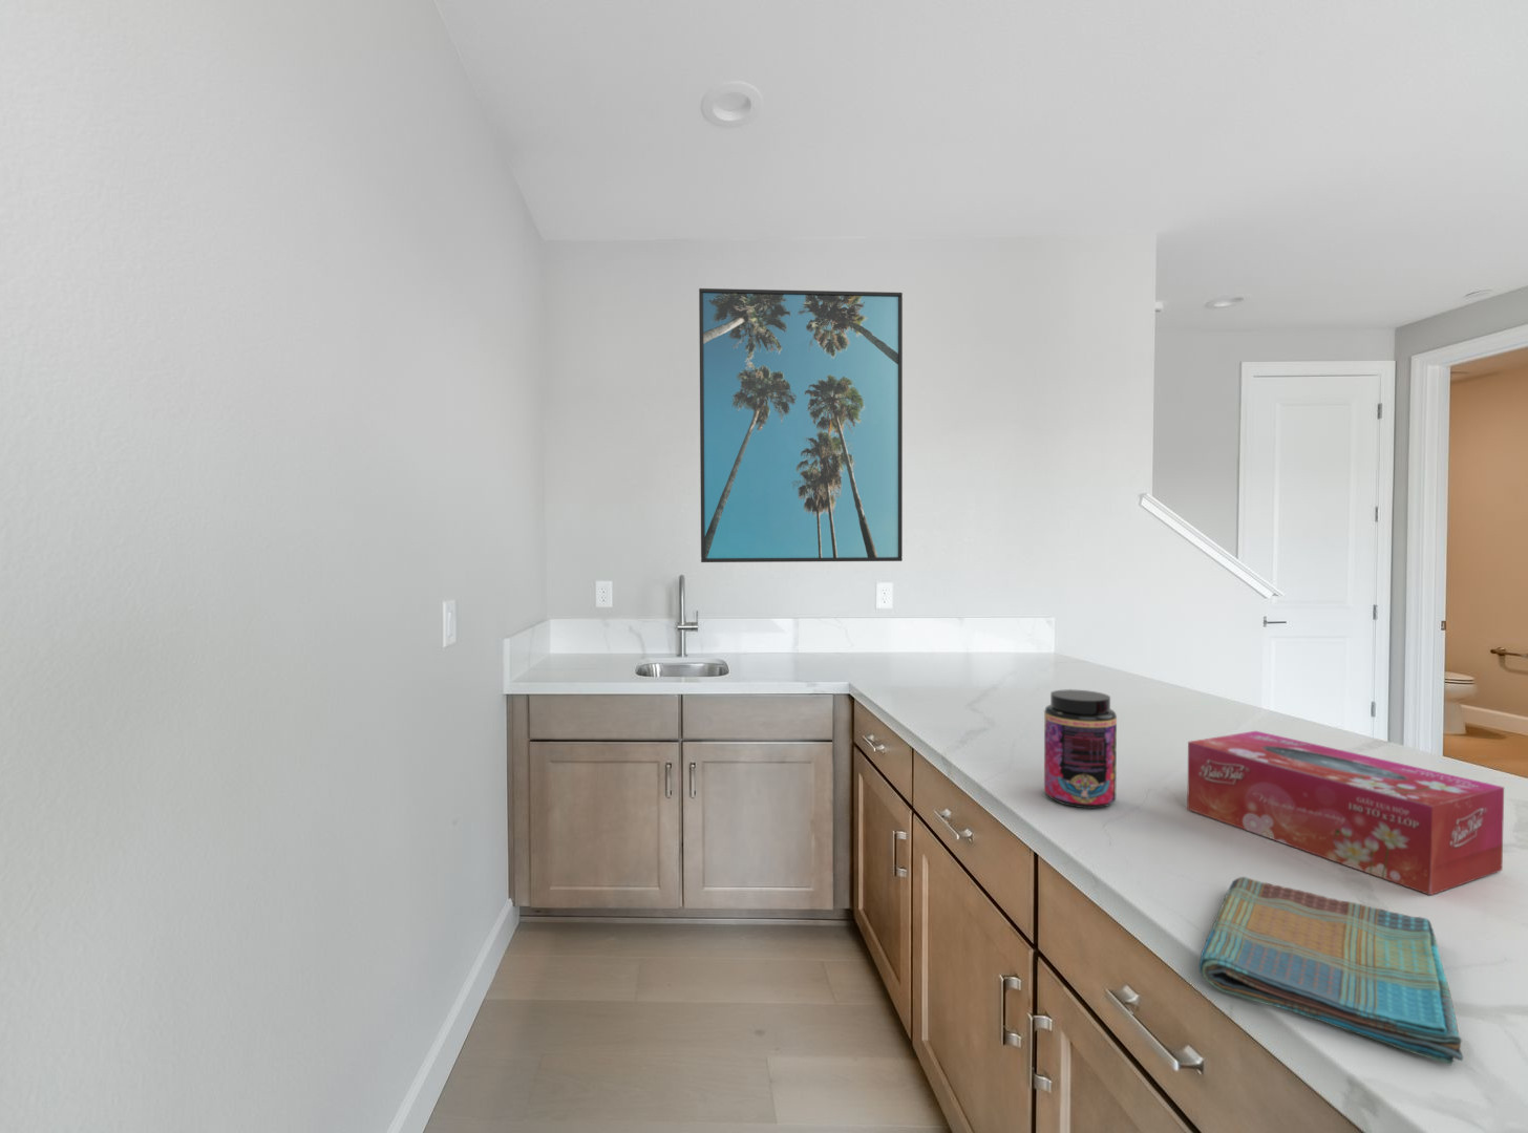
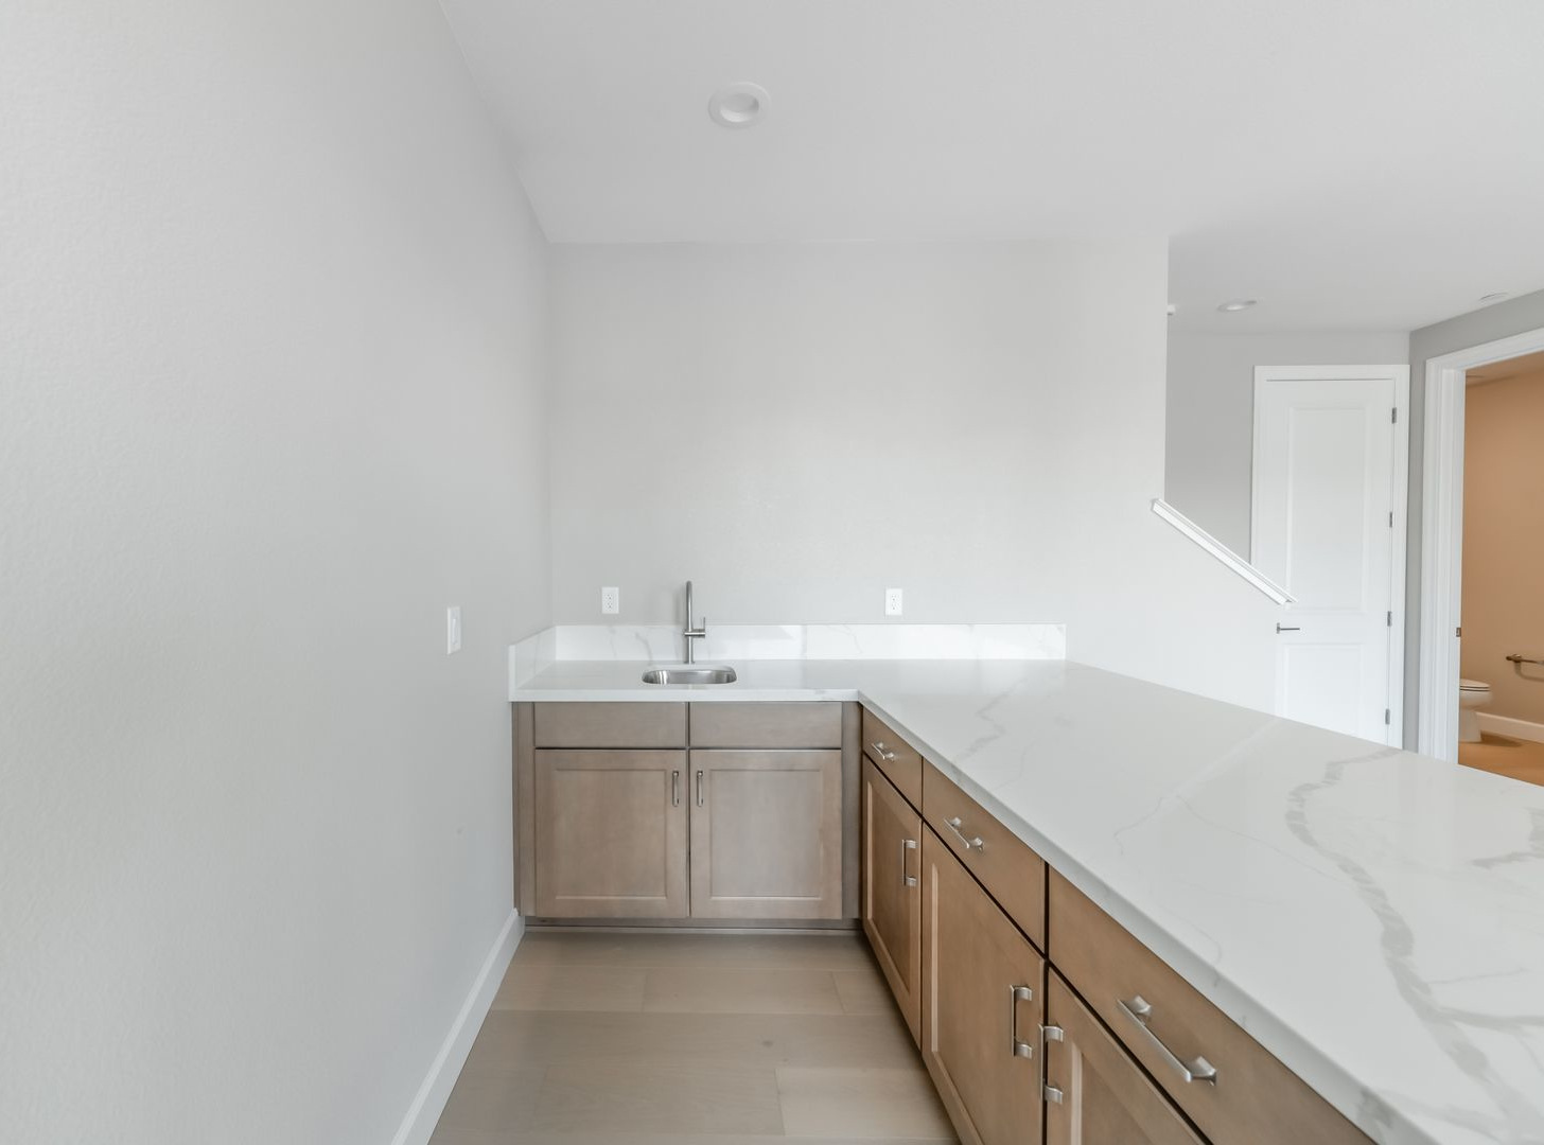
- dish towel (1321, 947)
- jar (1079, 746)
- tissue box (1328, 800)
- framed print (802, 427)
